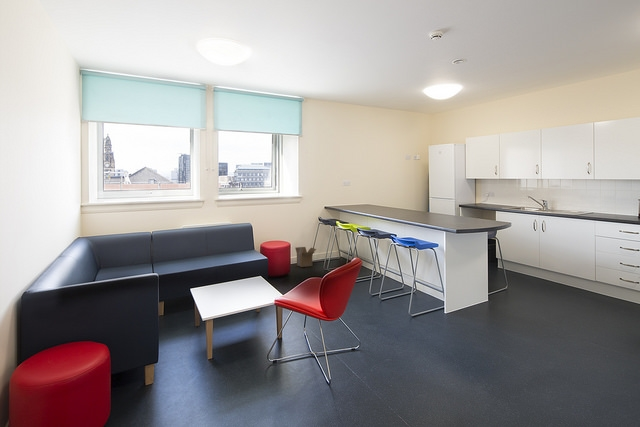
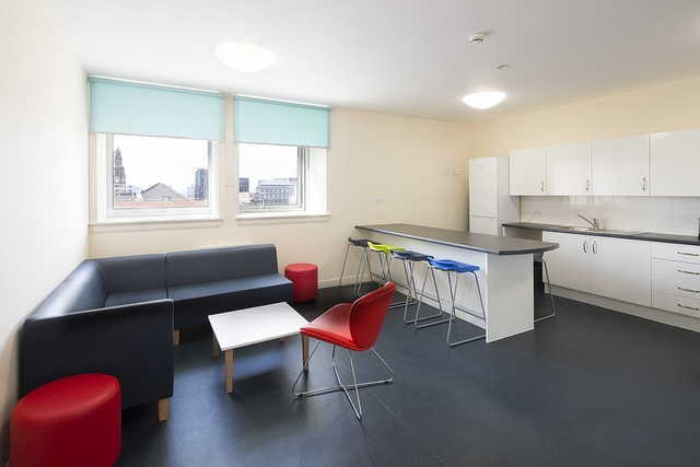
- cardboard box (307, 256)
